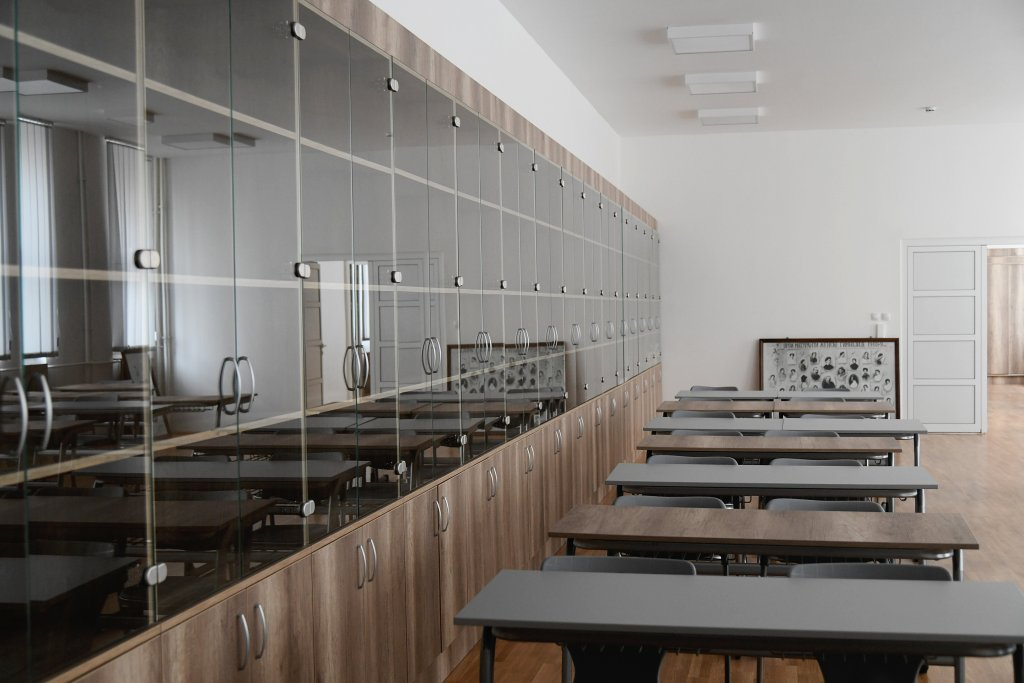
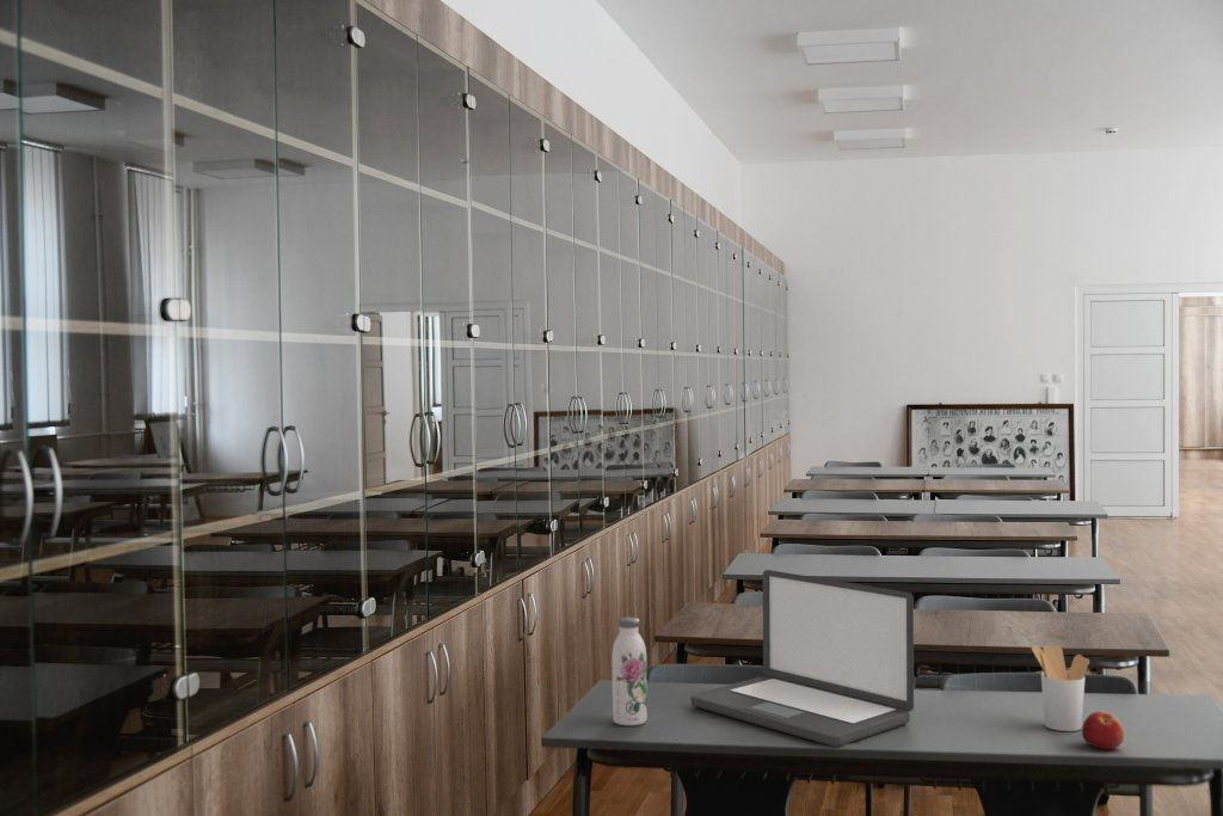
+ laptop (798, 650)
+ water bottle (629, 669)
+ utensil holder (1057, 685)
+ apple (1102, 729)
